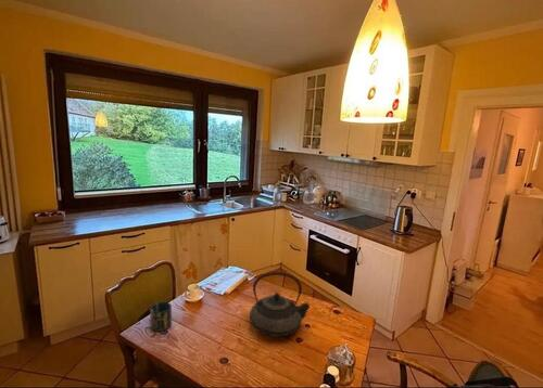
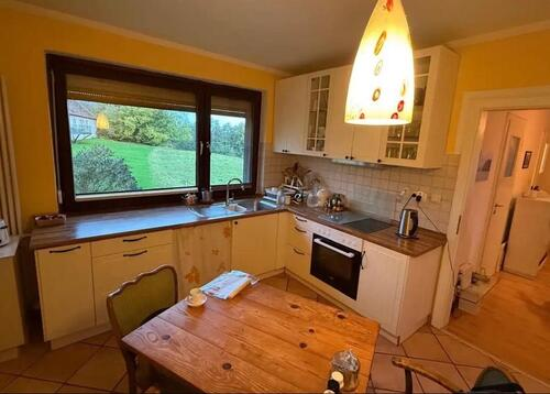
- teapot (280, 299)
- cup (162, 313)
